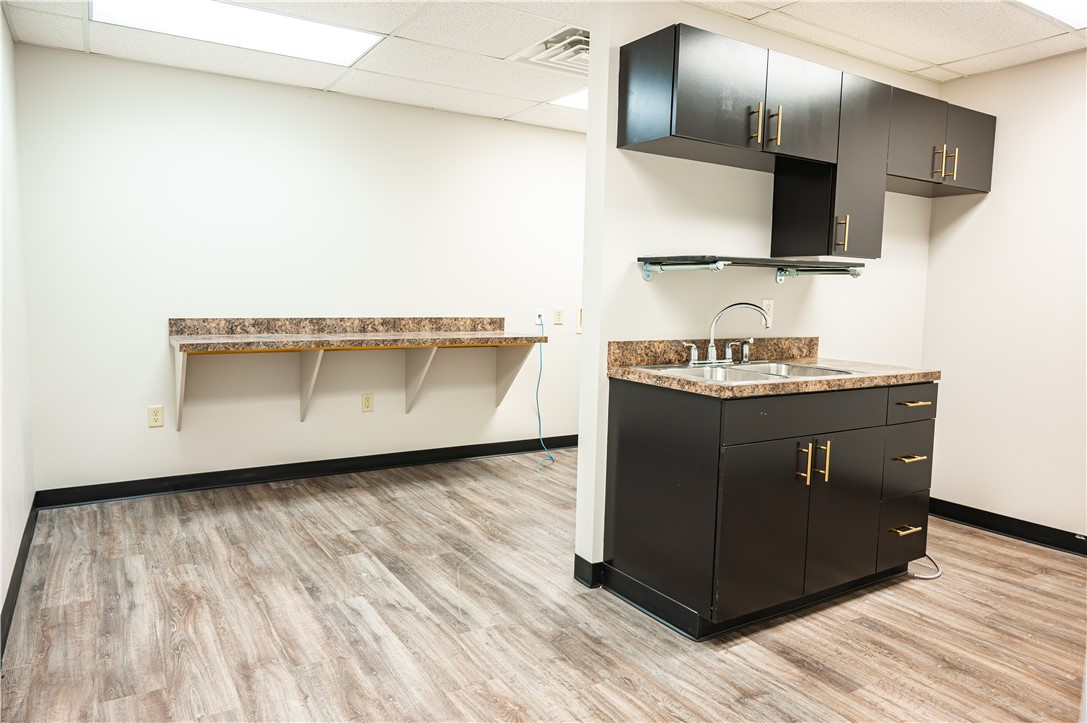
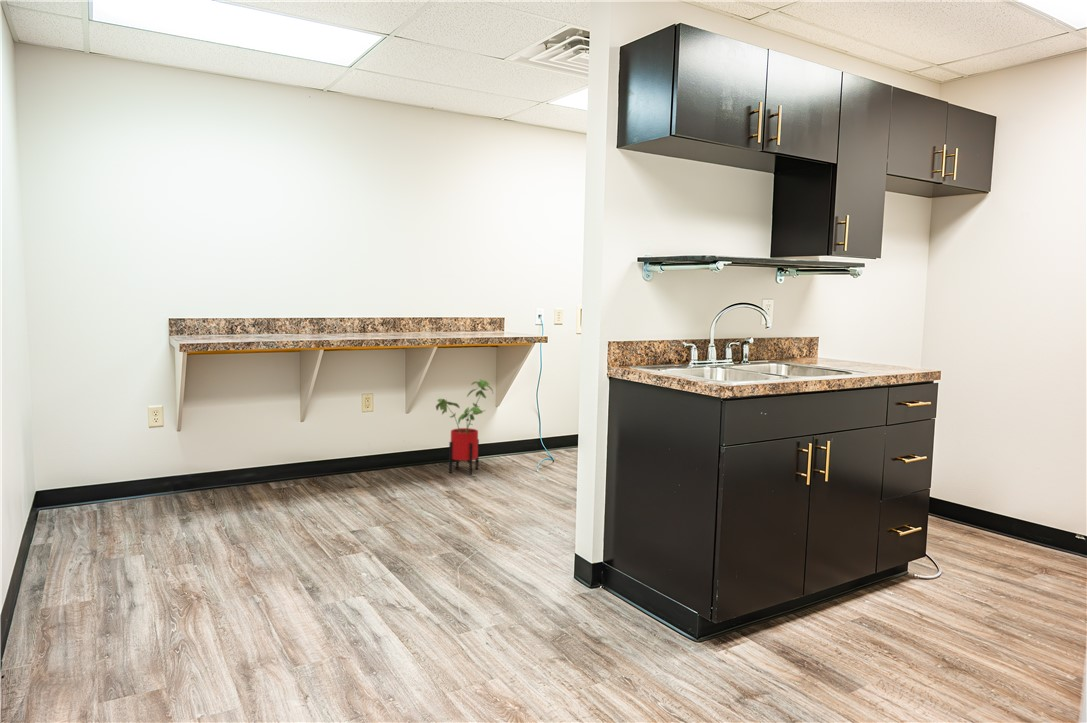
+ house plant (468, 425)
